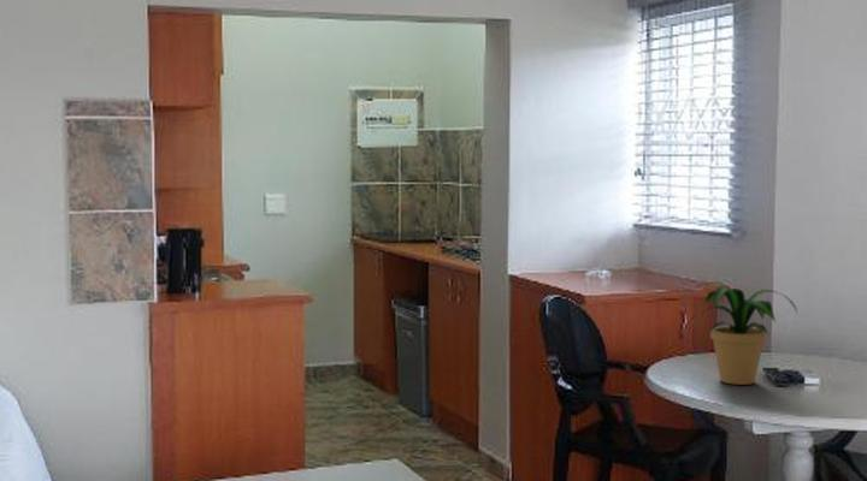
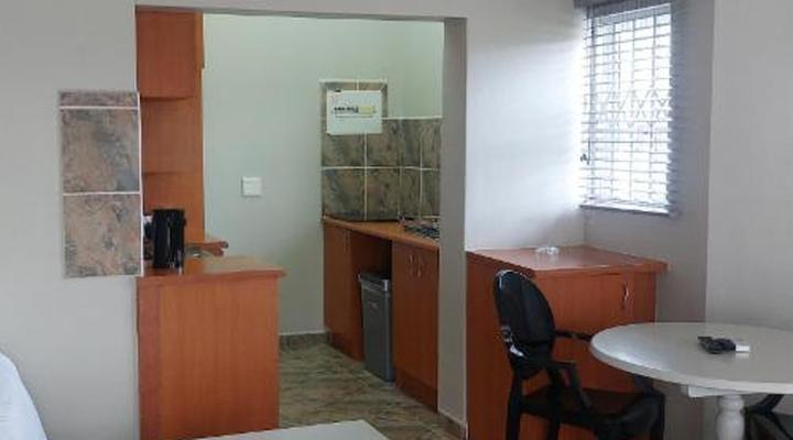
- potted plant (737, 332)
